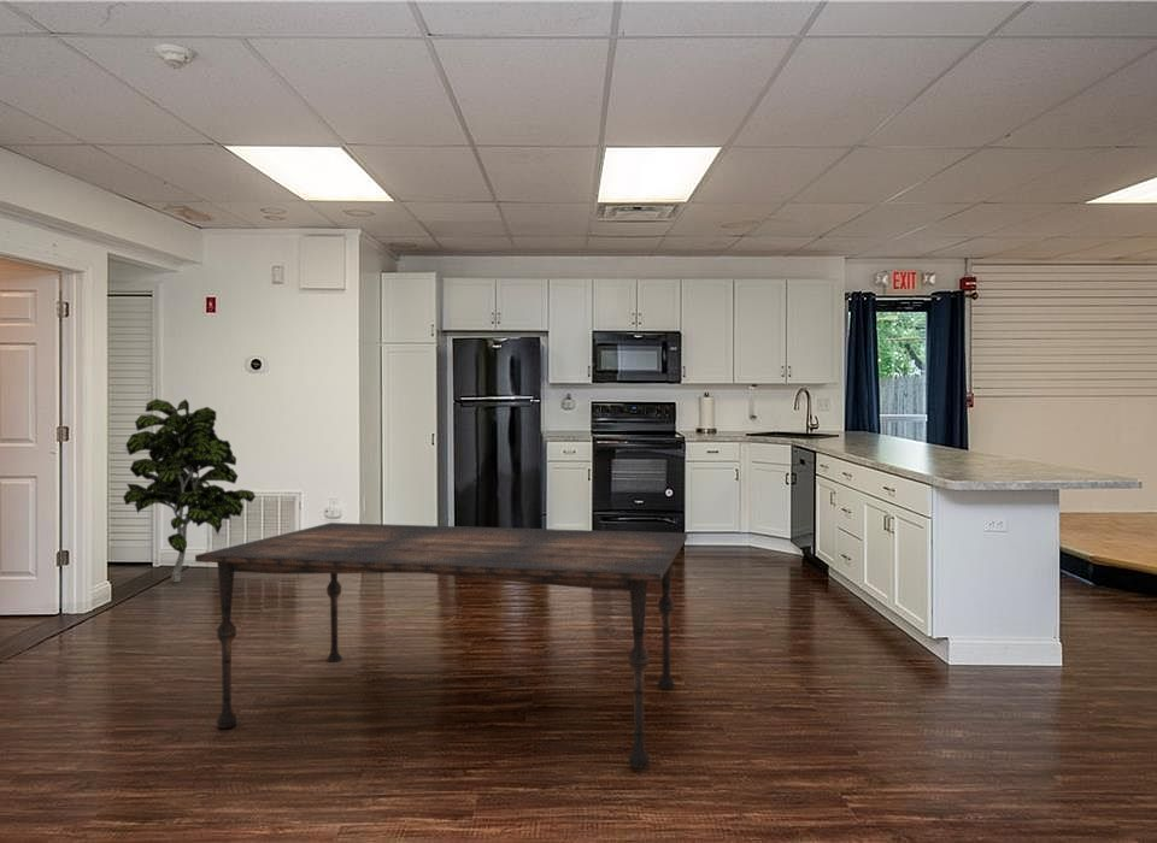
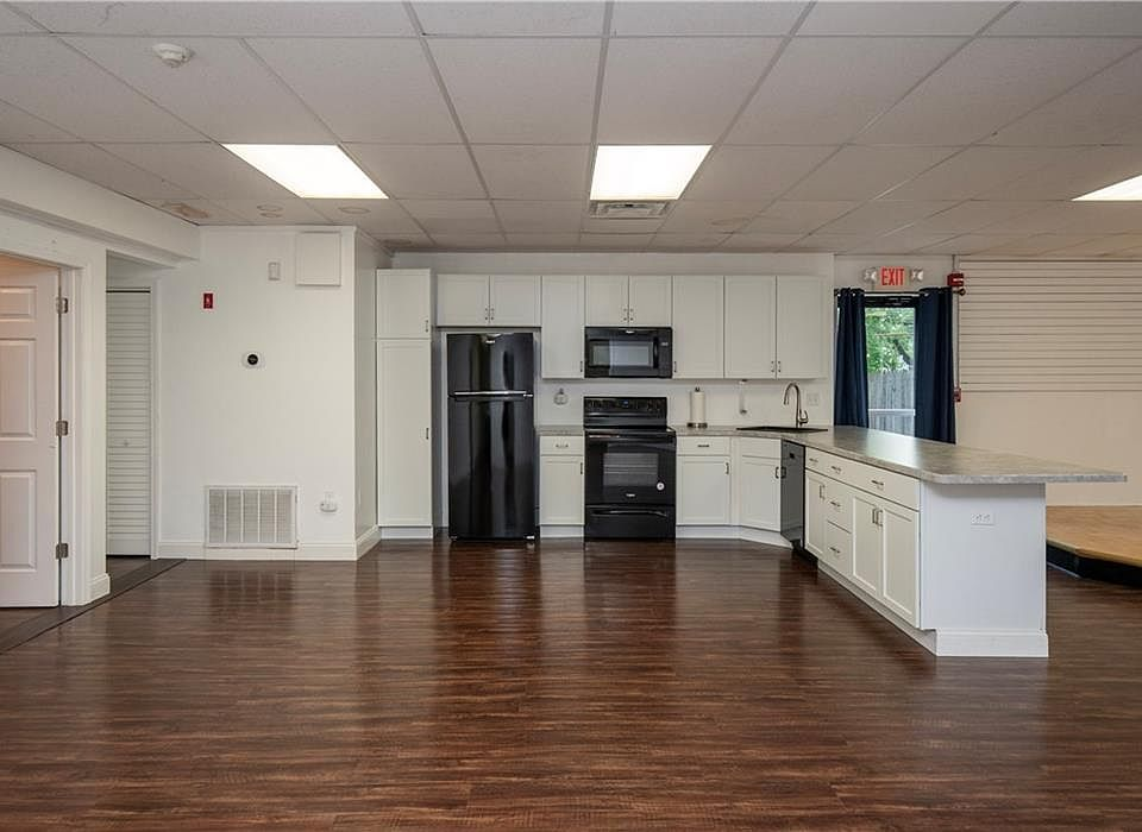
- indoor plant (188, 489)
- dining table (470, 577)
